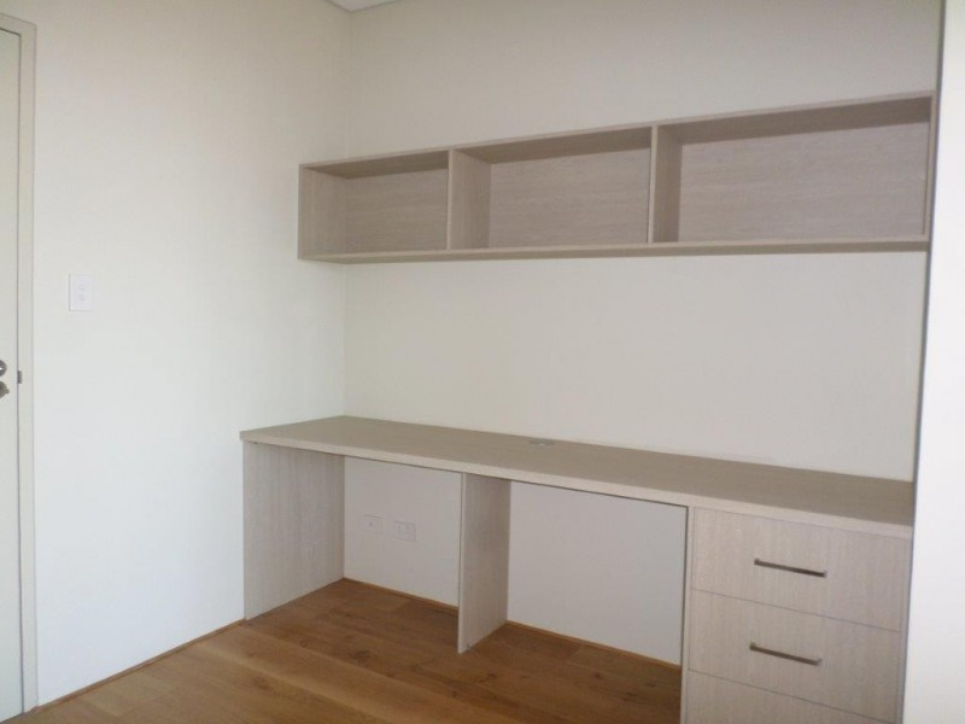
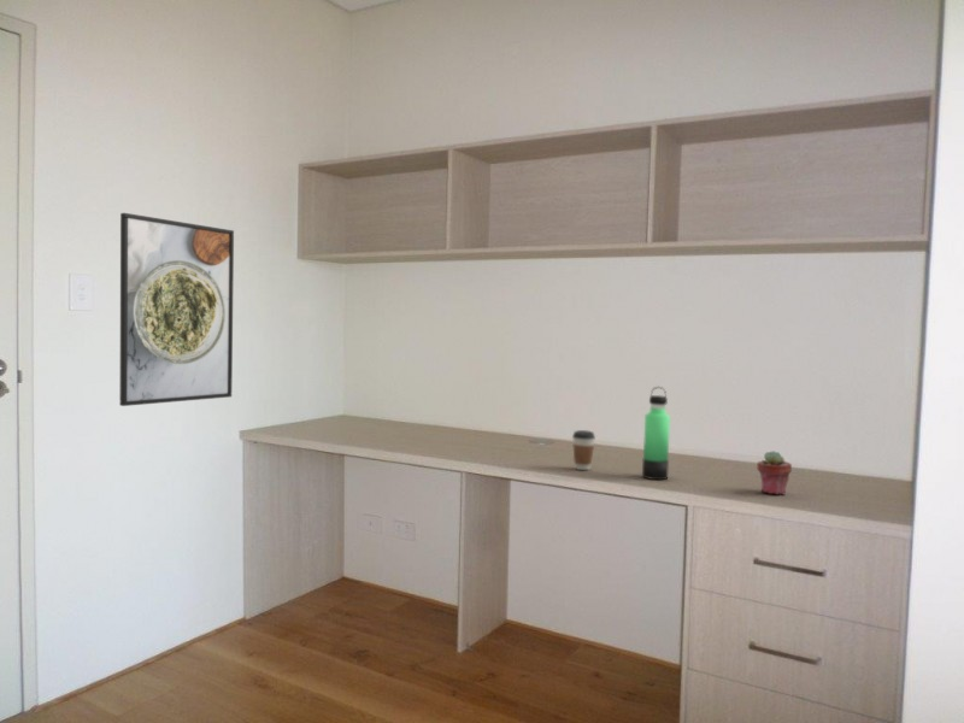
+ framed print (180, 312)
+ potted succulent (774, 471)
+ coffee cup (583, 449)
+ thermos bottle (657, 431)
